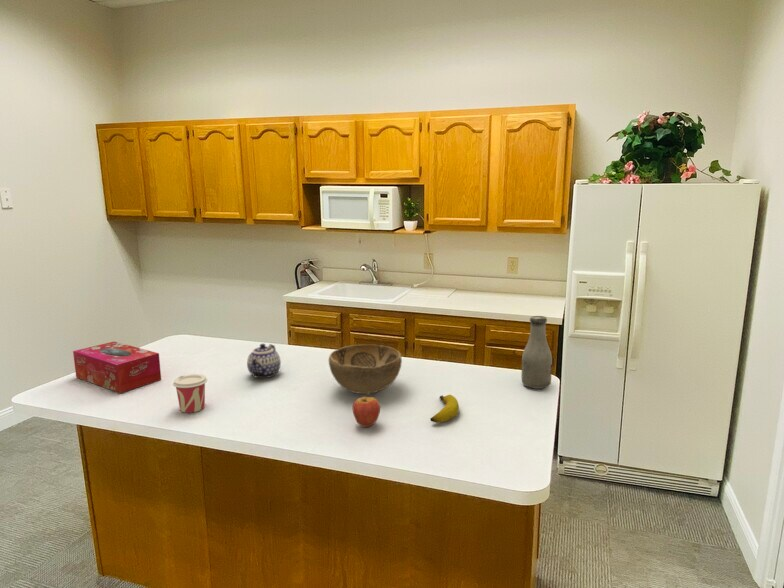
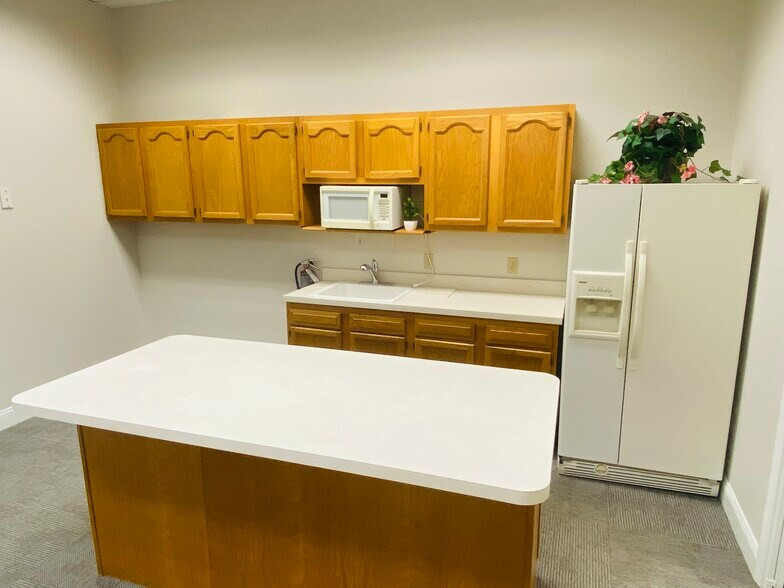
- decorative bowl (365, 372)
- cup (191, 393)
- banana (445, 404)
- bottle (537, 351)
- tissue box (117, 365)
- fruit (366, 409)
- teapot (263, 359)
